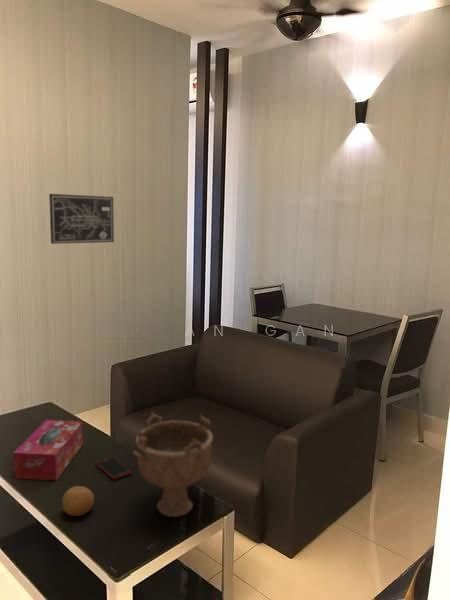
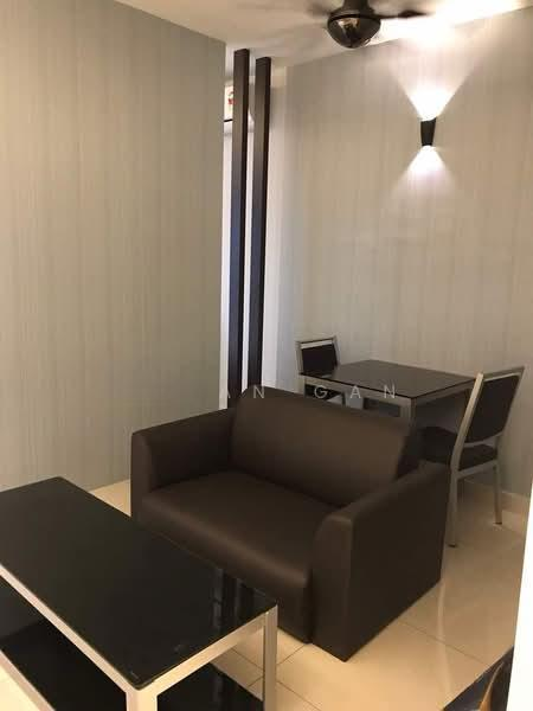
- tissue box (51, 447)
- cell phone (113, 468)
- fruit (78, 500)
- wall art (83, 219)
- decorative bowl (173, 466)
